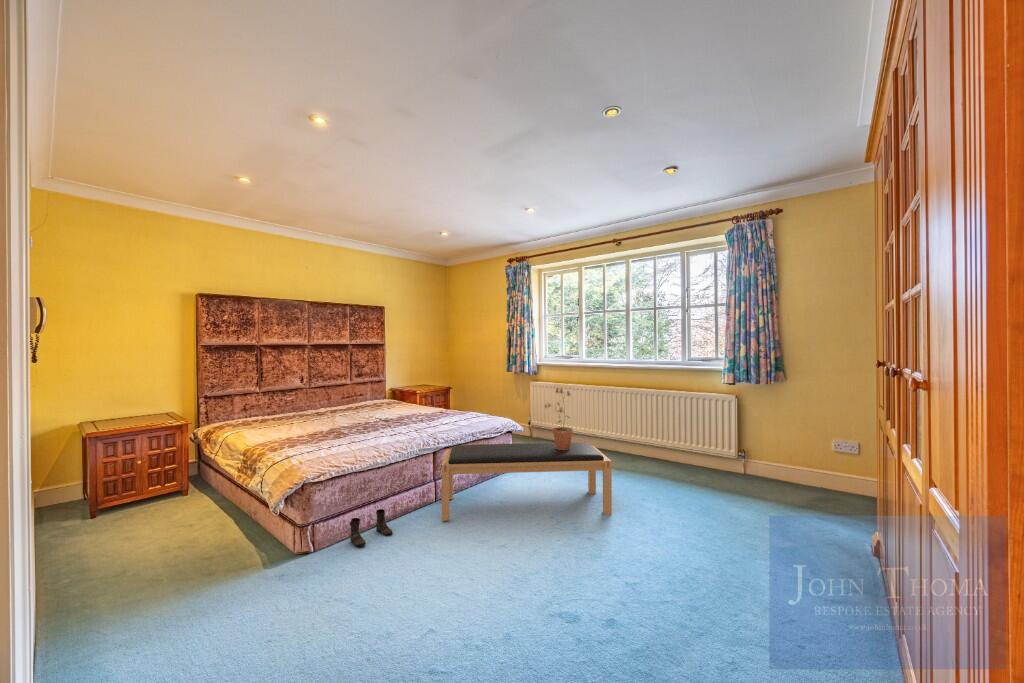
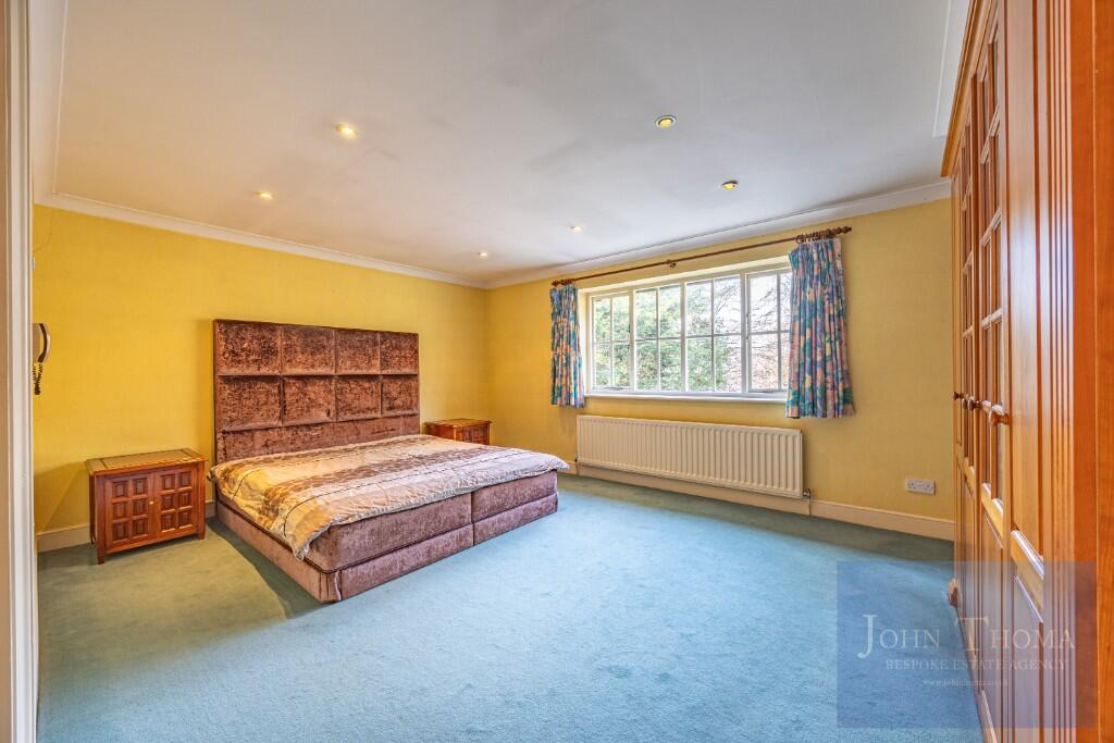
- bench (524, 471)
- potted plant (560, 419)
- boots (376, 527)
